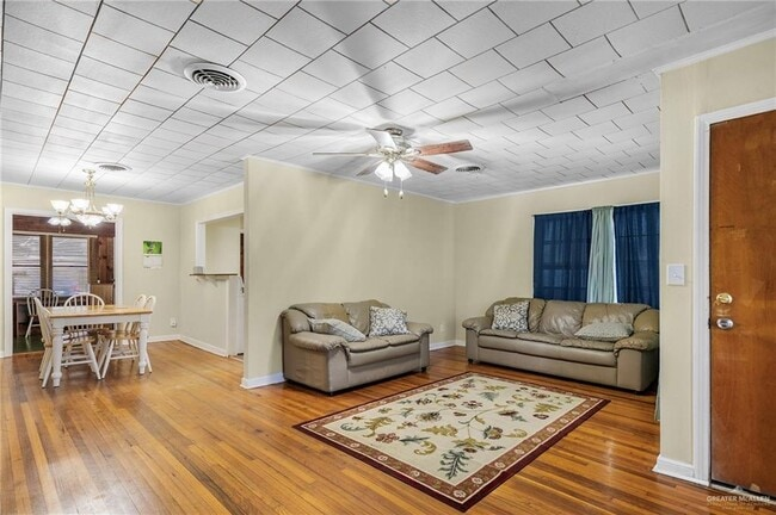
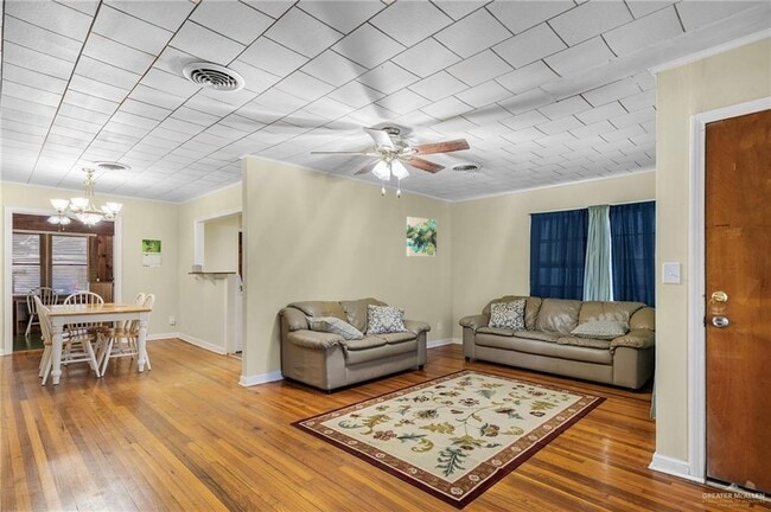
+ wall art (421, 237)
